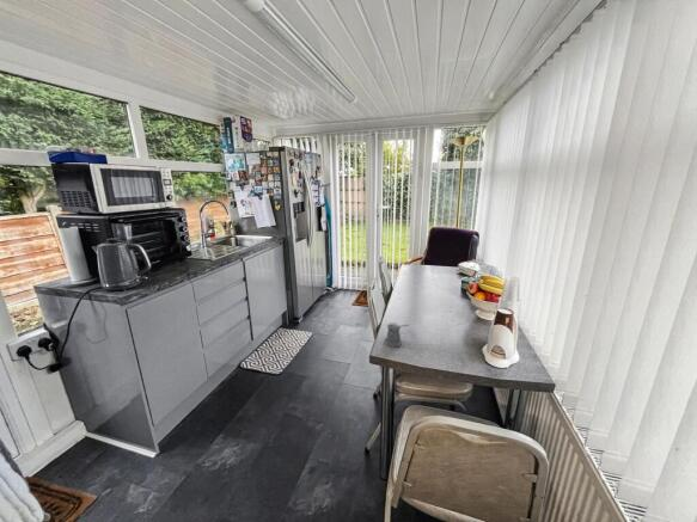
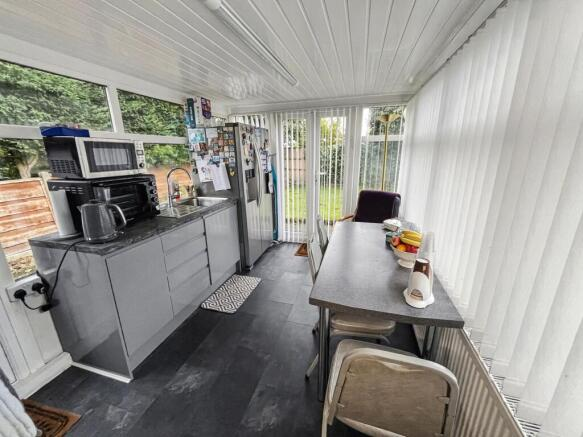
- pepper shaker (395, 332)
